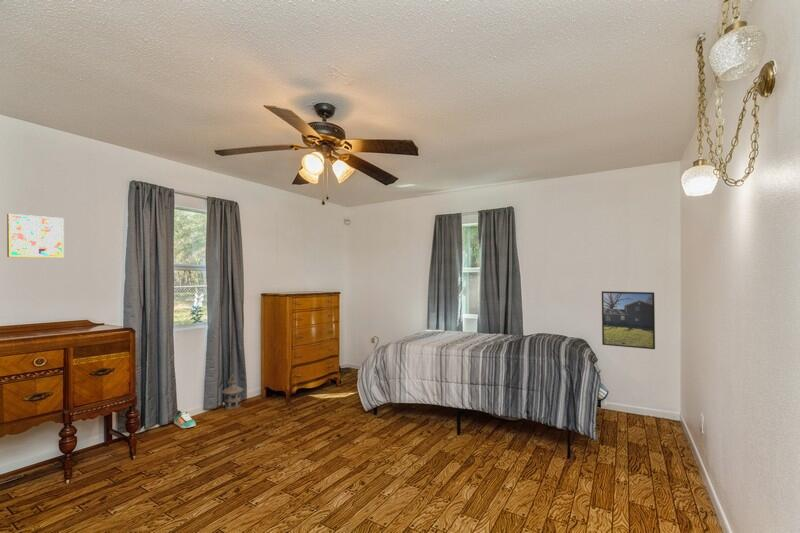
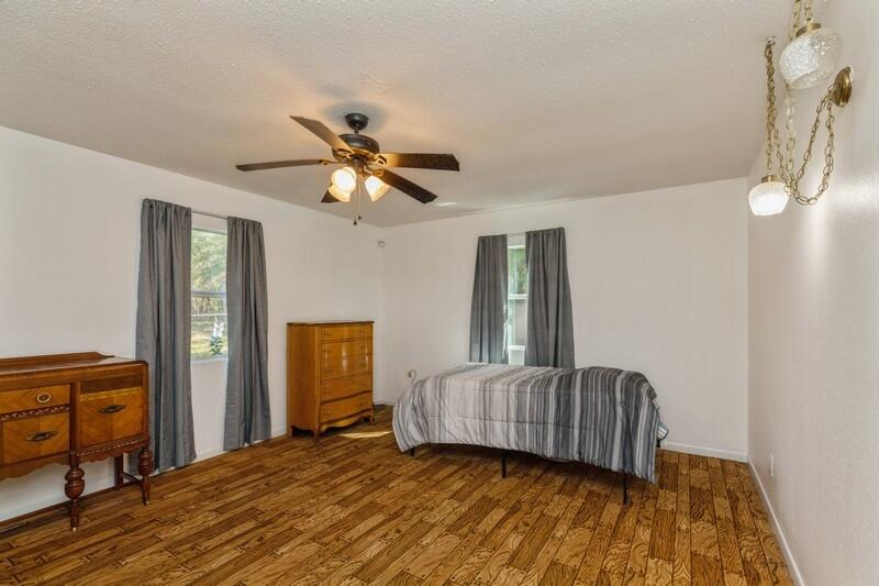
- wall art (36, 236)
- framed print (627, 319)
- lantern (232, 390)
- sneaker (184, 418)
